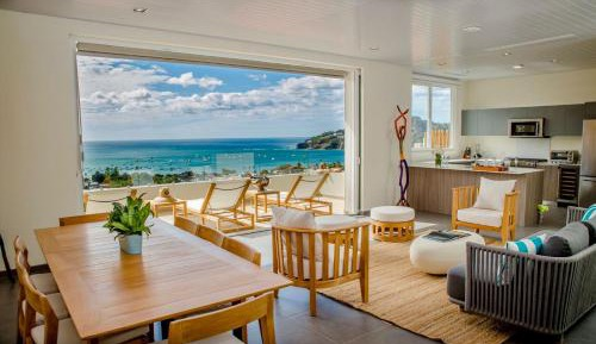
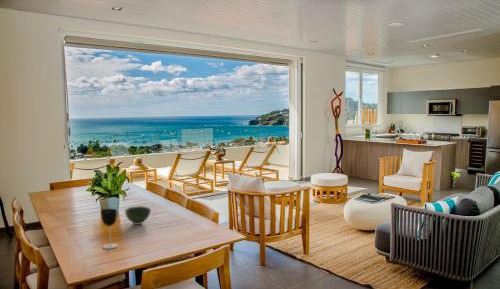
+ wine glass (109, 228)
+ bowl (138, 216)
